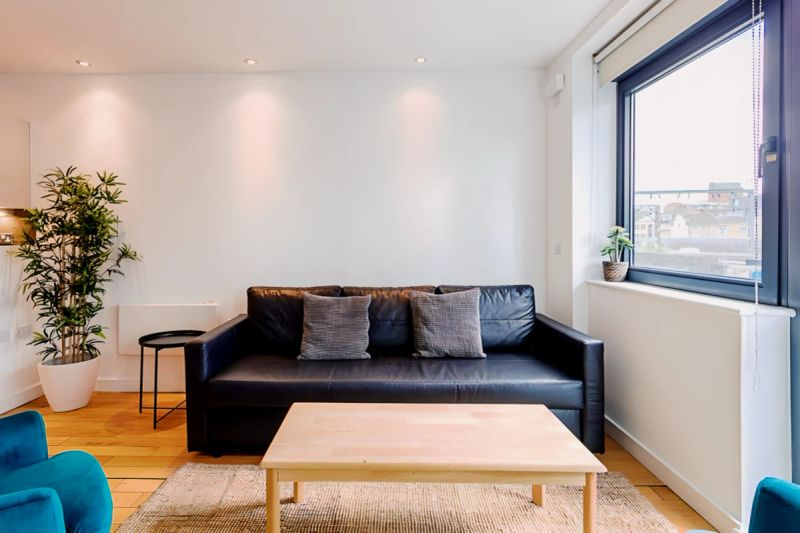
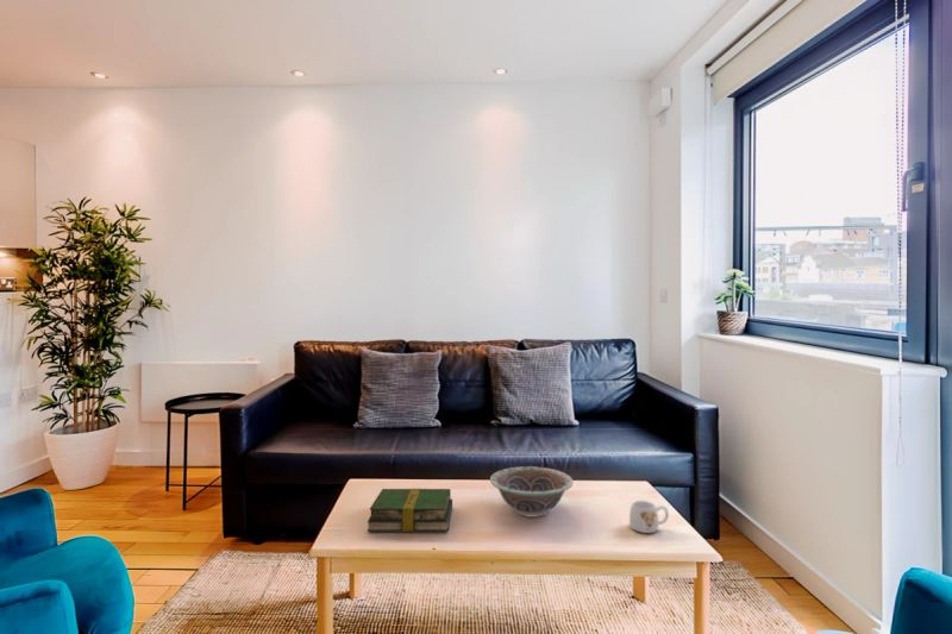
+ mug (649, 516)
+ book (412, 508)
+ decorative bowl (531, 494)
